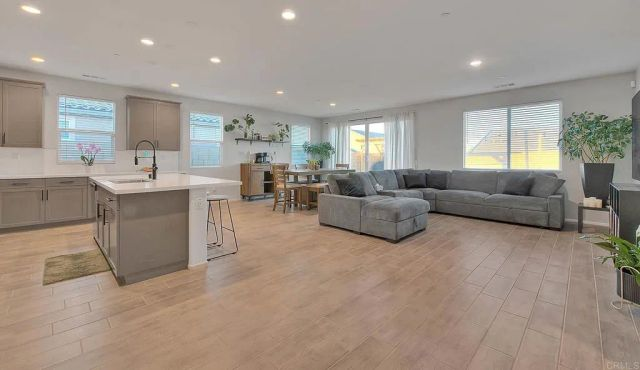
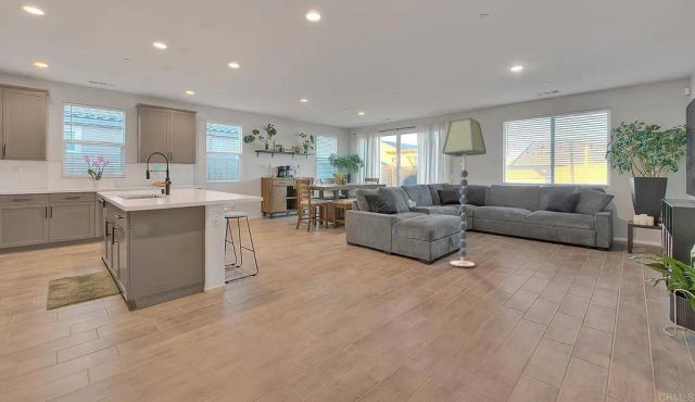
+ floor lamp (463, 192)
